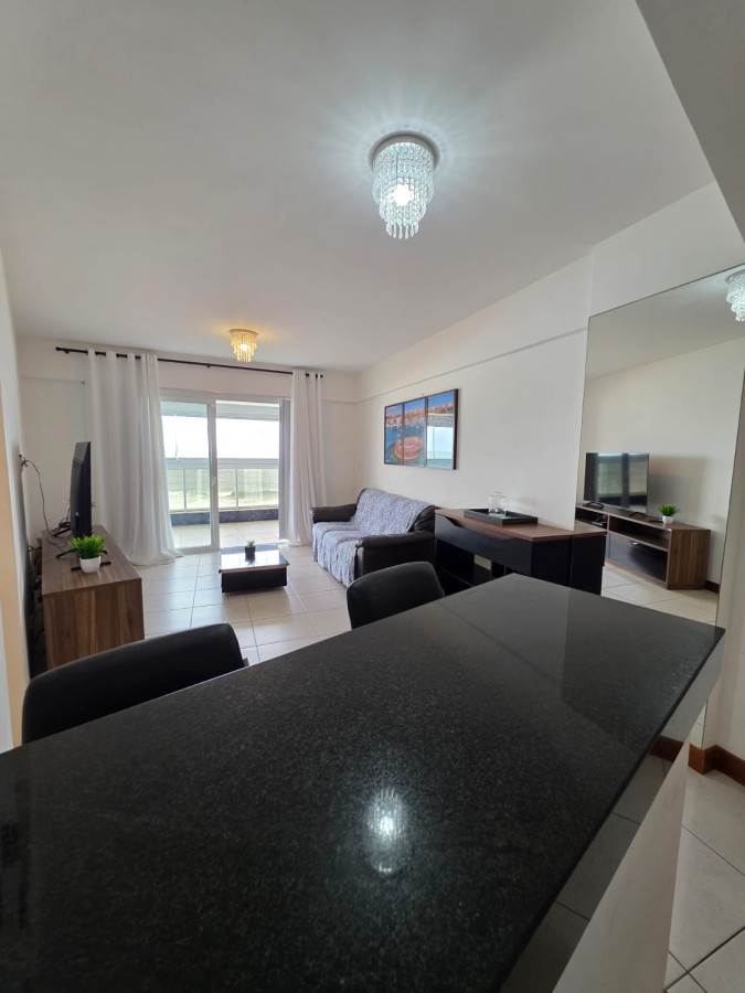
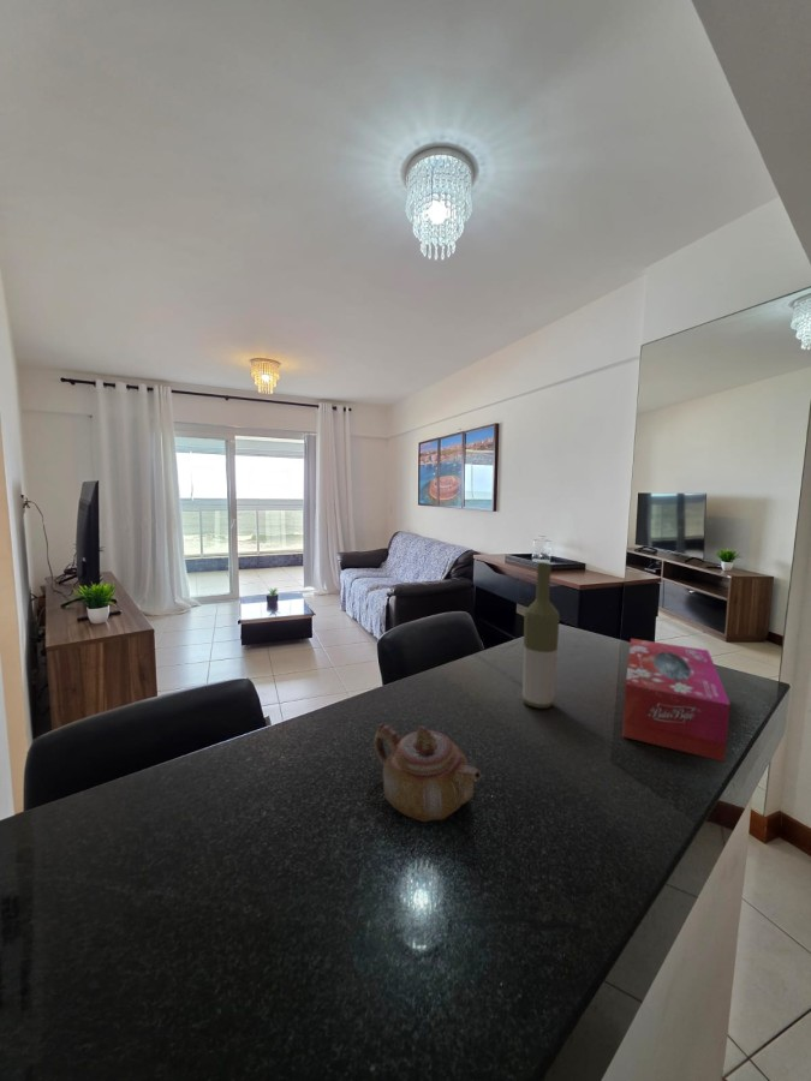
+ tissue box (669, 688)
+ teapot (425, 760)
+ bottle (541, 634)
